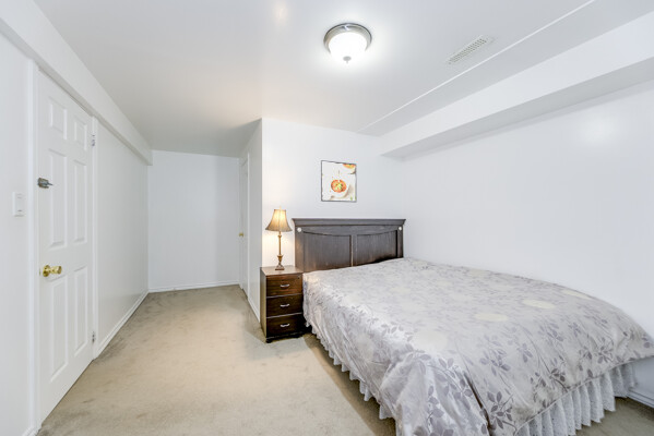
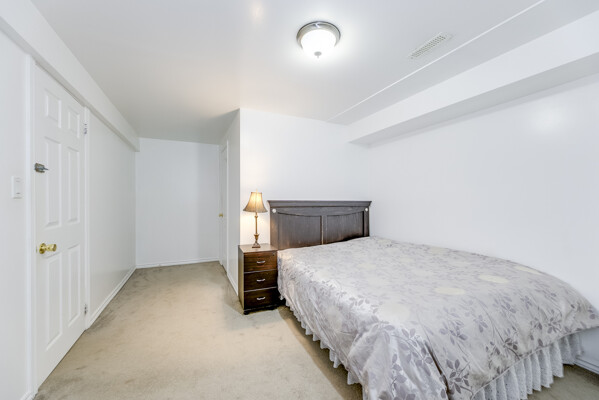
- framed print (338, 182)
